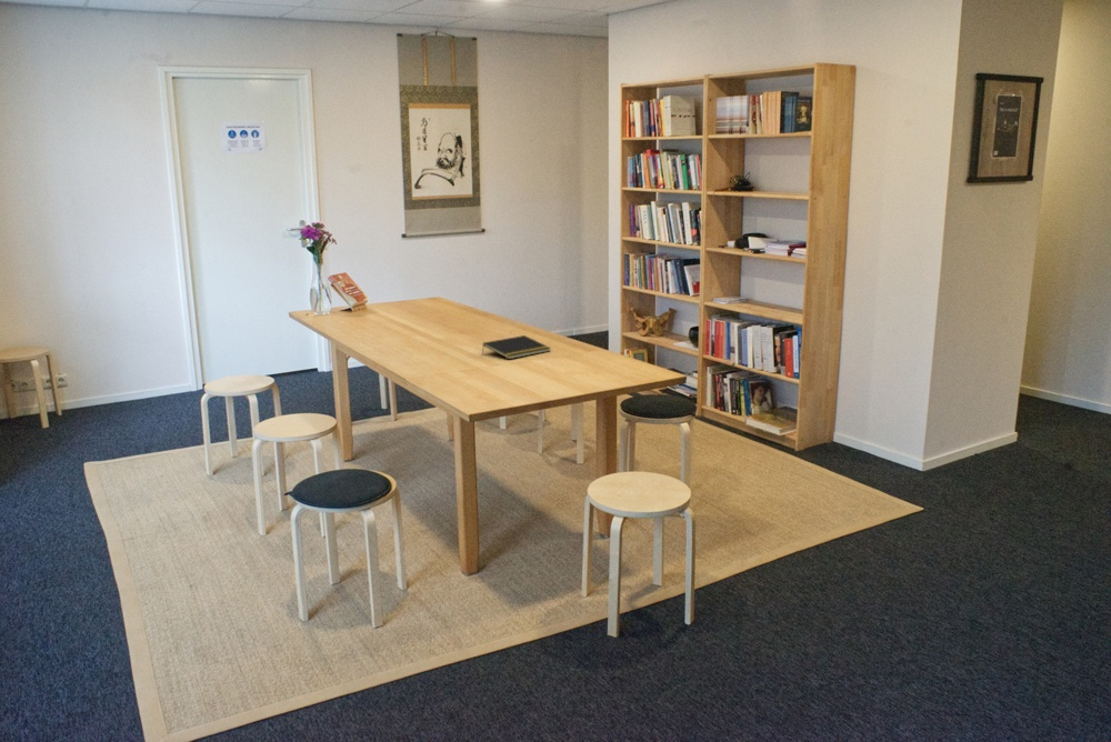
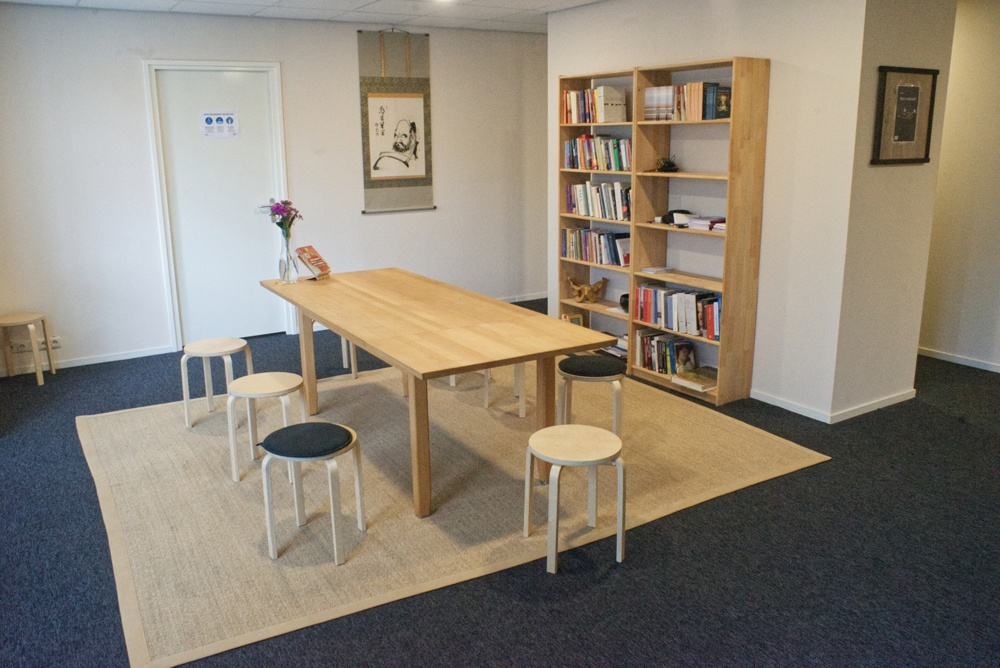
- notepad (517, 347)
